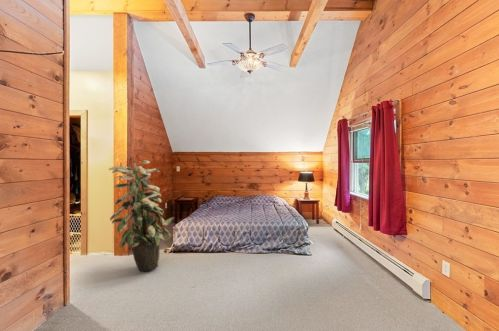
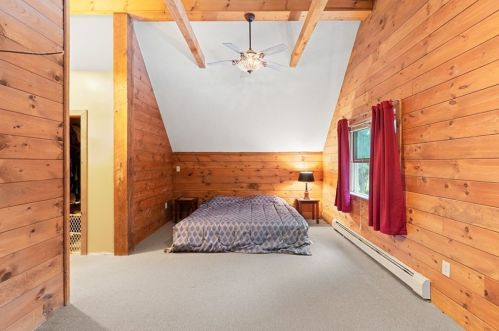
- indoor plant (141, 215)
